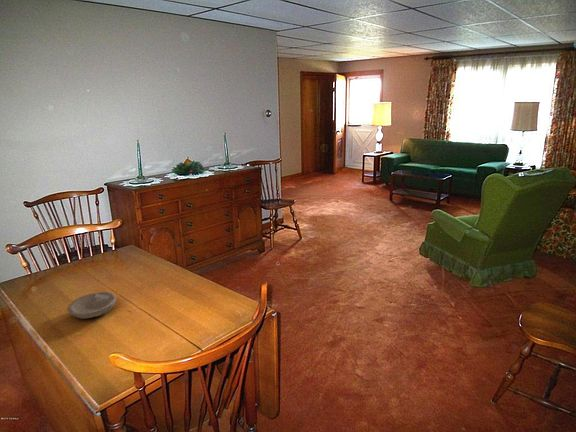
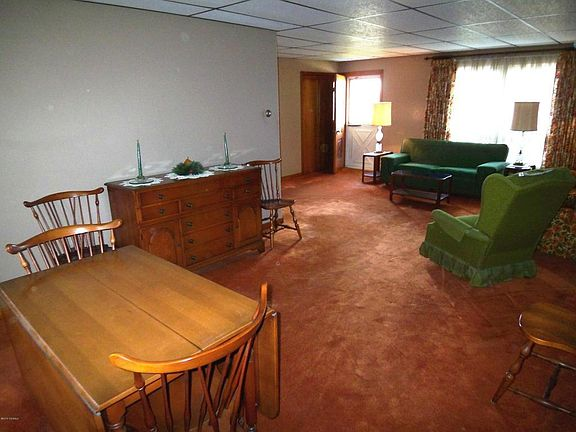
- bowl (93, 306)
